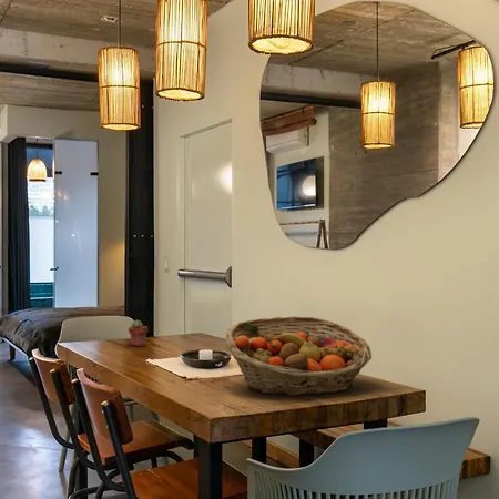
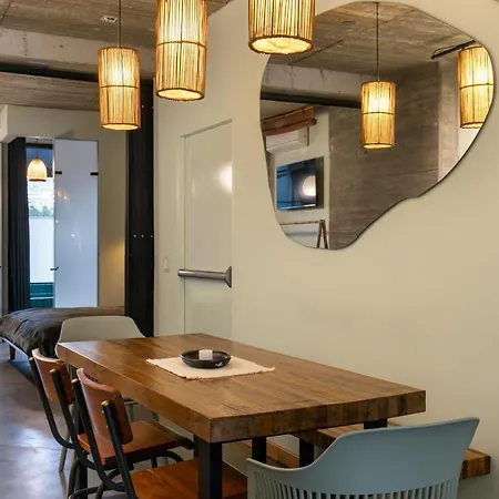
- potted succulent (138, 332)
- fruit basket (297, 354)
